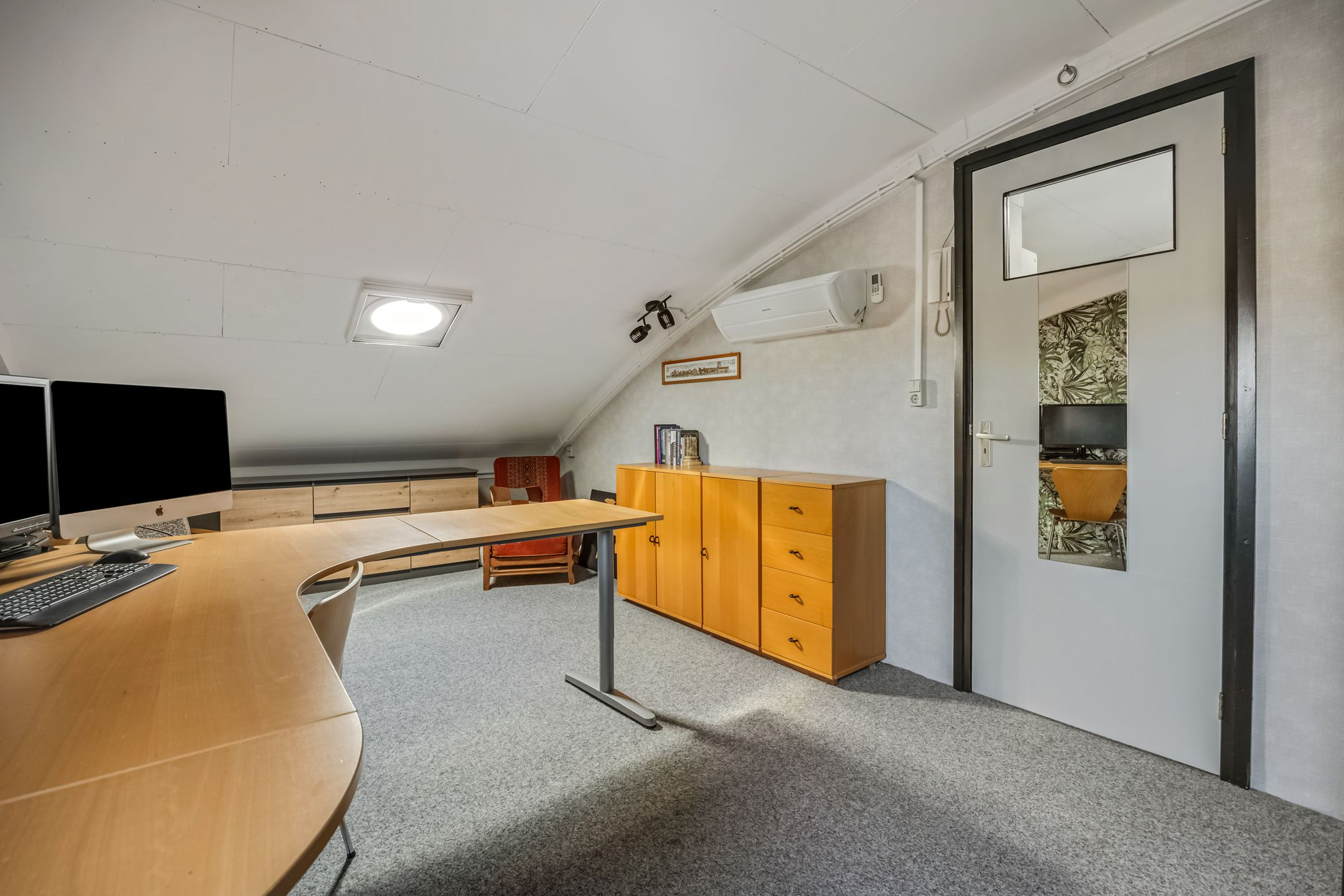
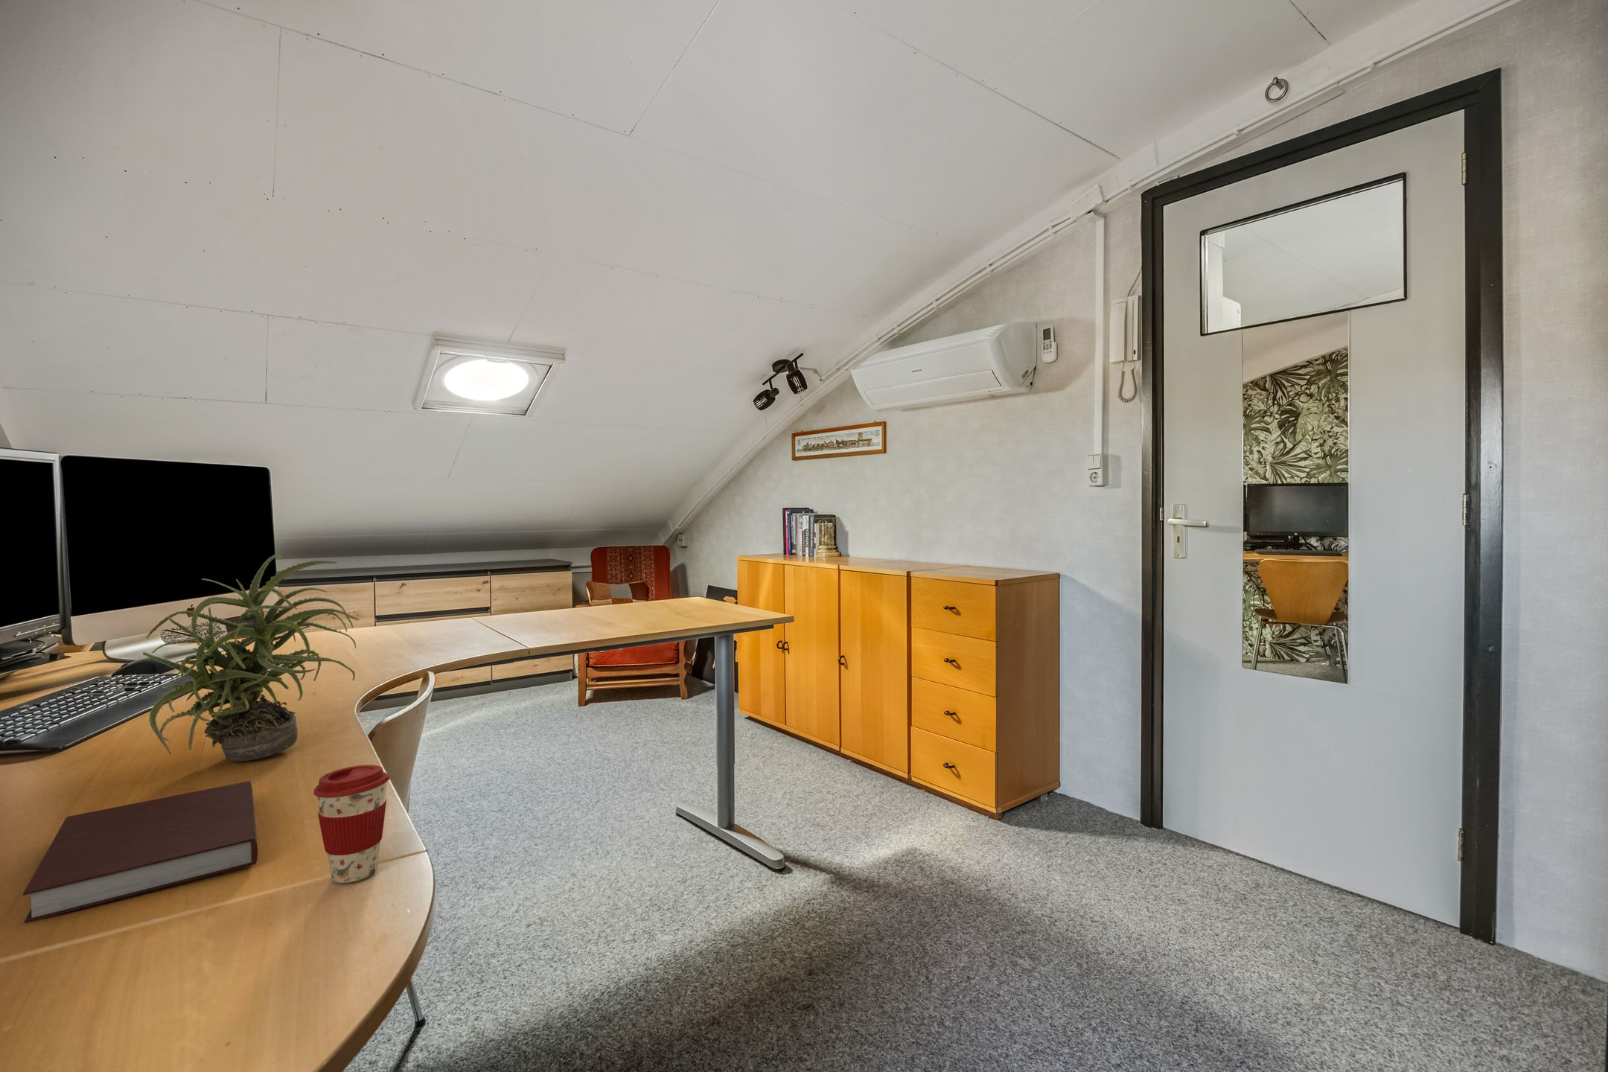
+ notebook (158, 839)
+ coffee cup (353, 823)
+ potted plant (263, 657)
